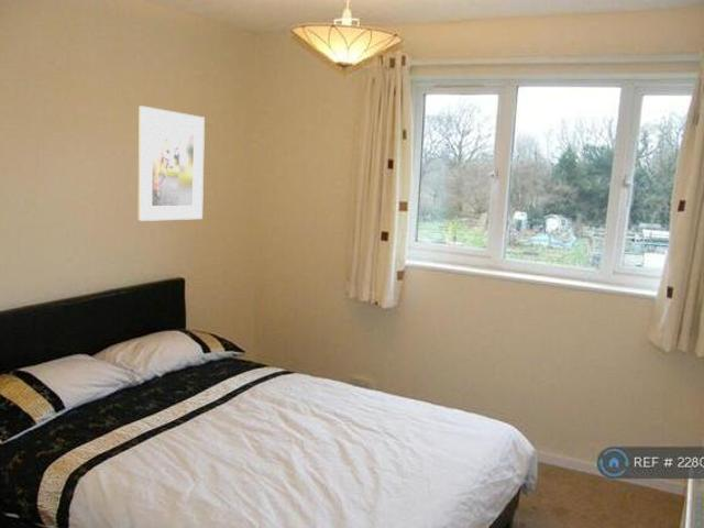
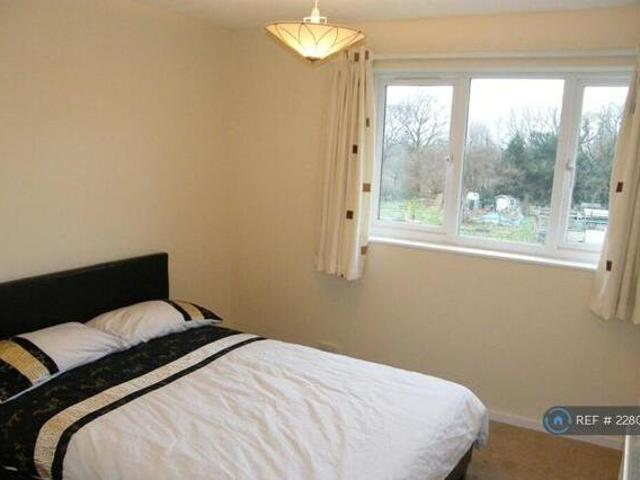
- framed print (173, 166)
